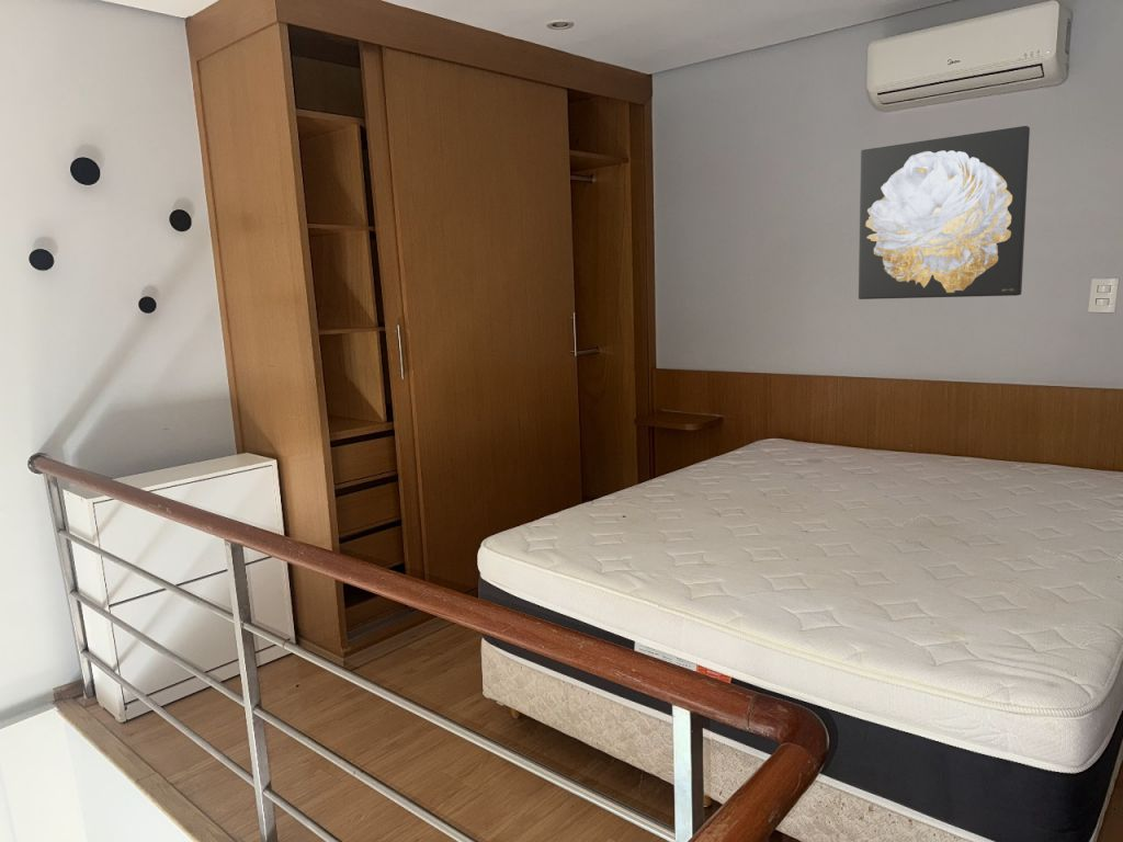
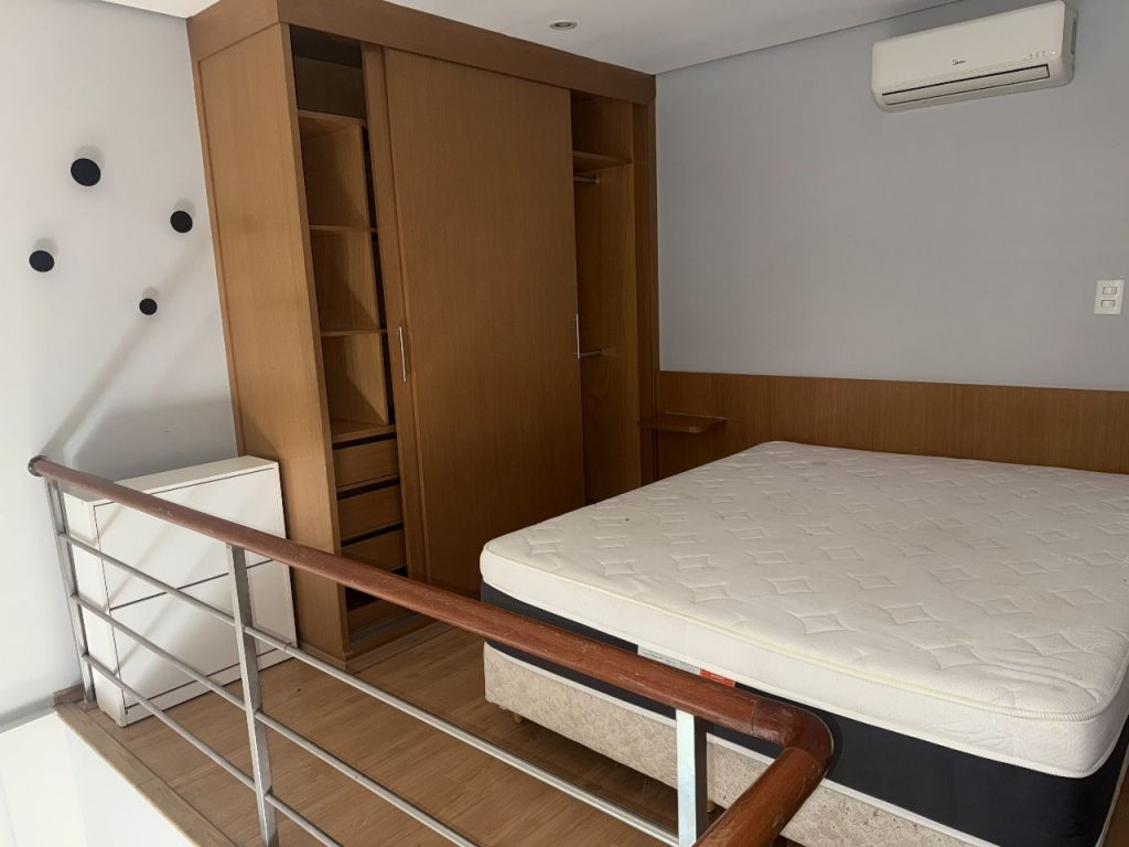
- wall art (938, 219)
